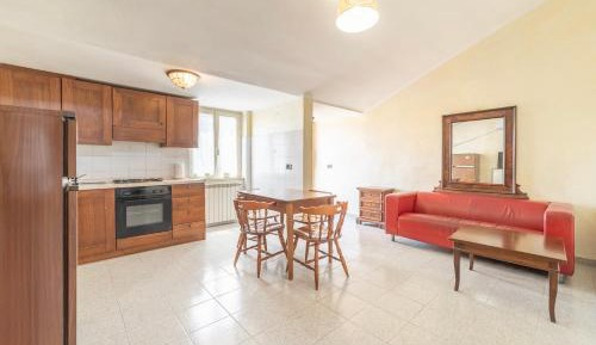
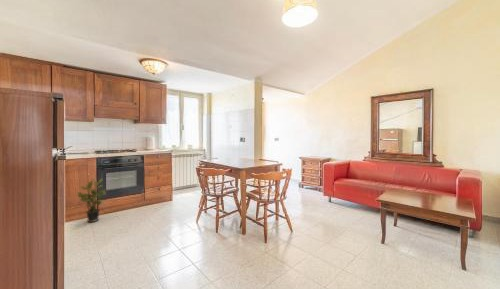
+ potted plant (91, 199)
